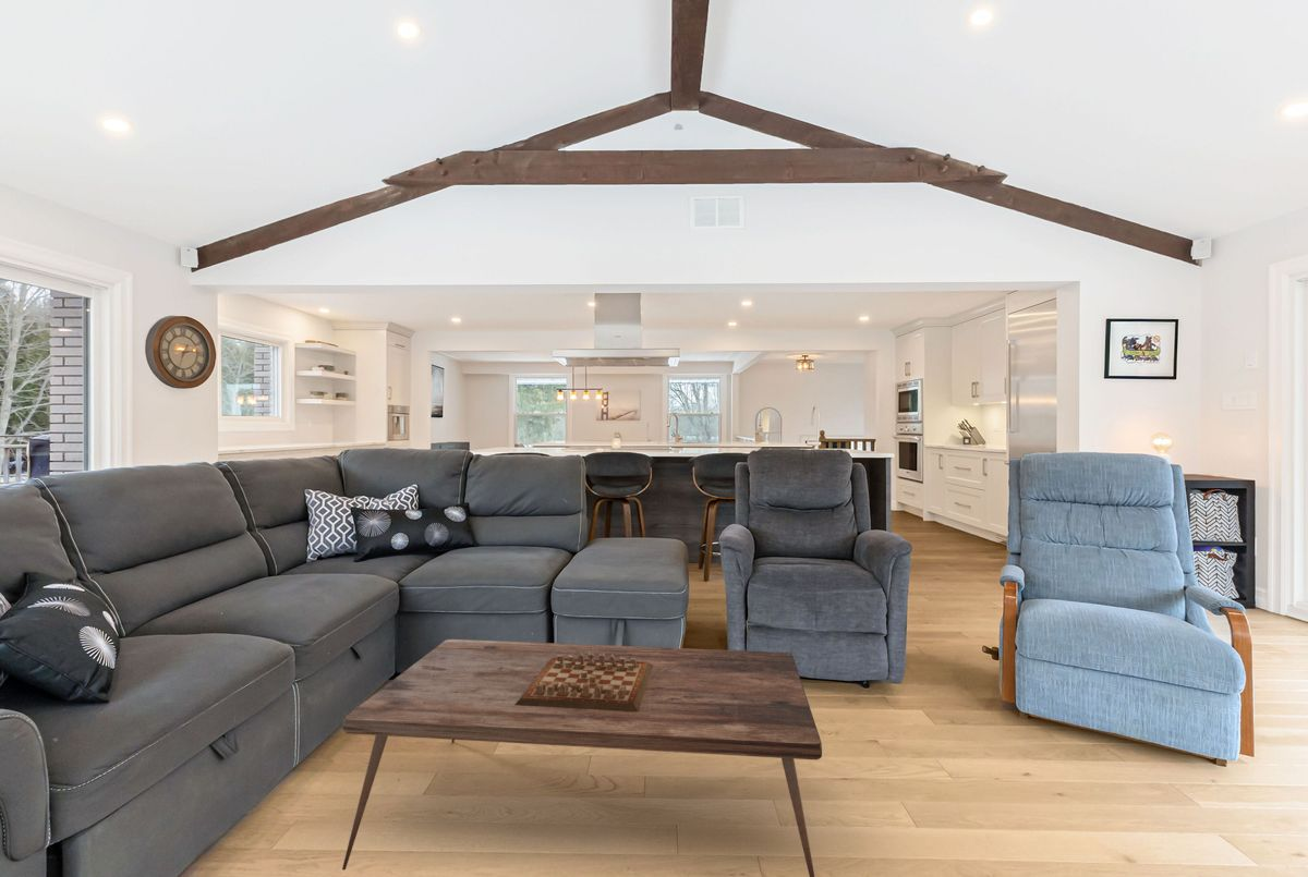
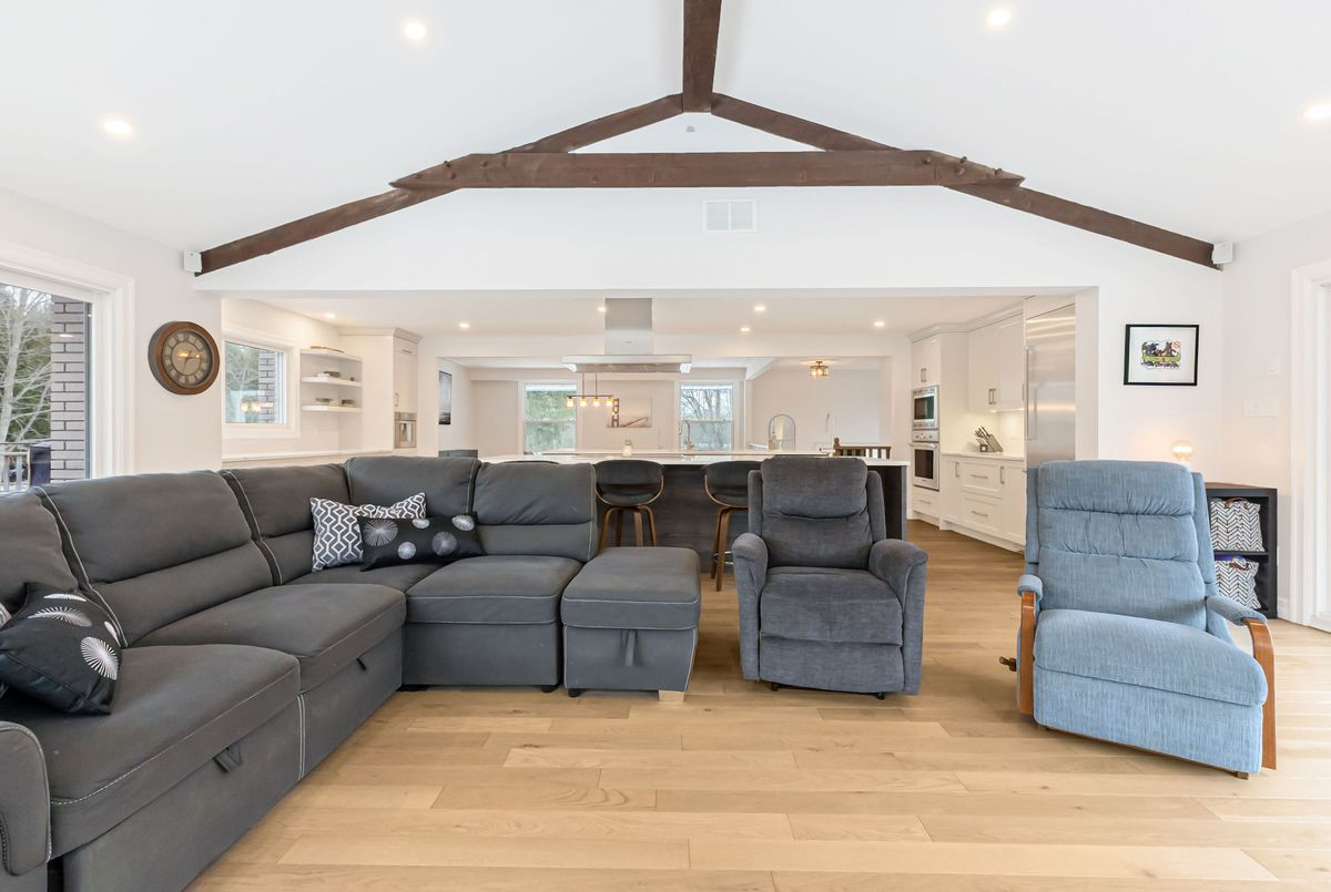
- coffee table (596, 735)
